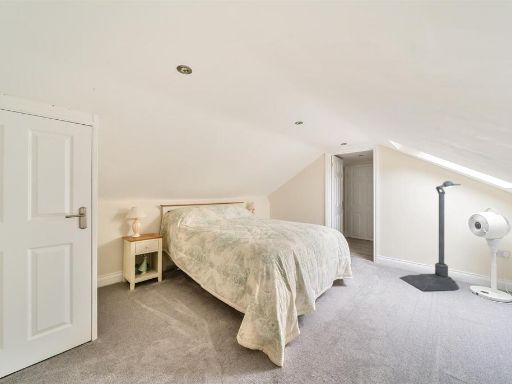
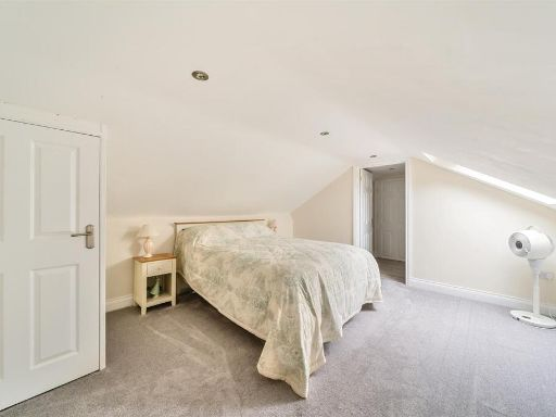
- street lamp (439, 232)
